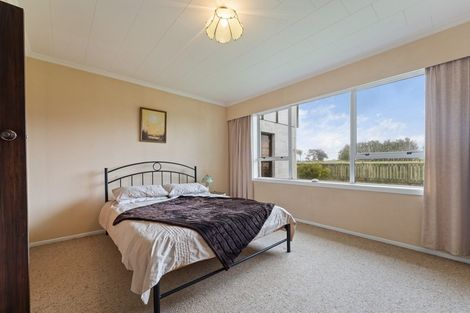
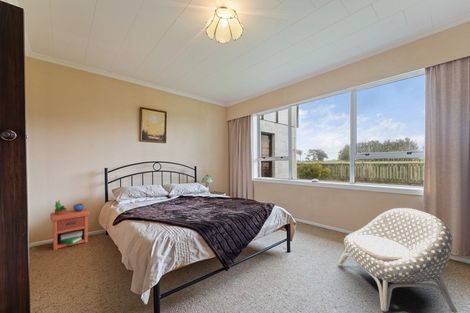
+ armchair (386, 247)
+ nightstand (70, 221)
